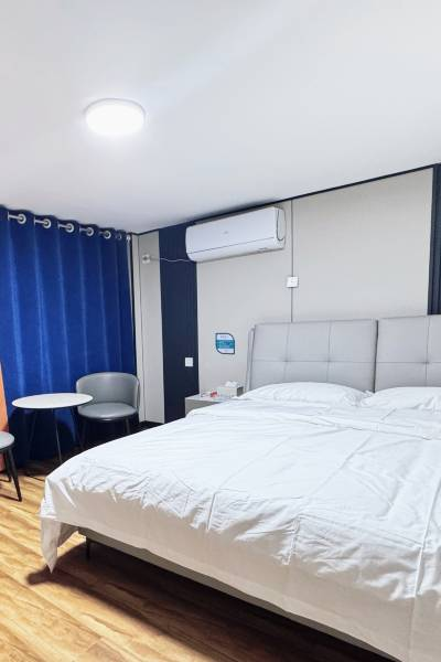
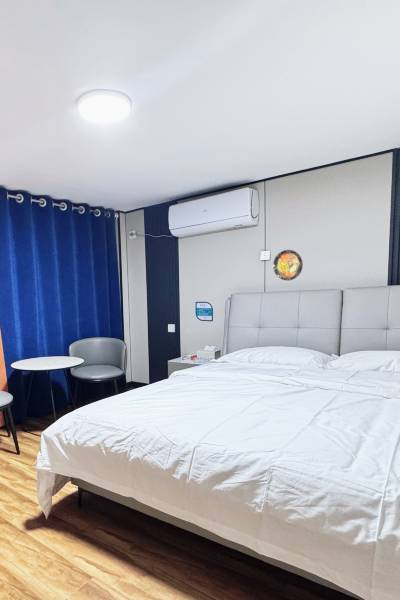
+ decorative plate (288, 265)
